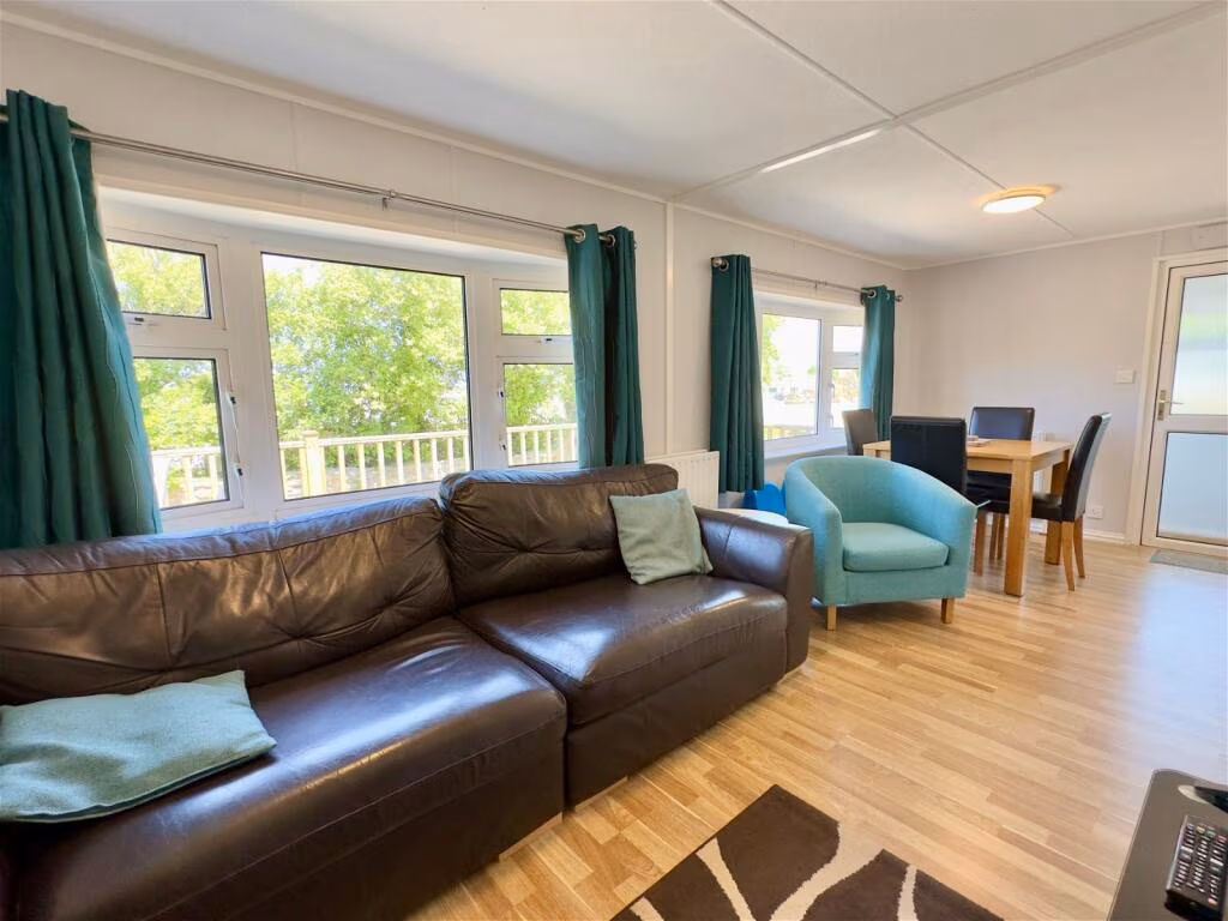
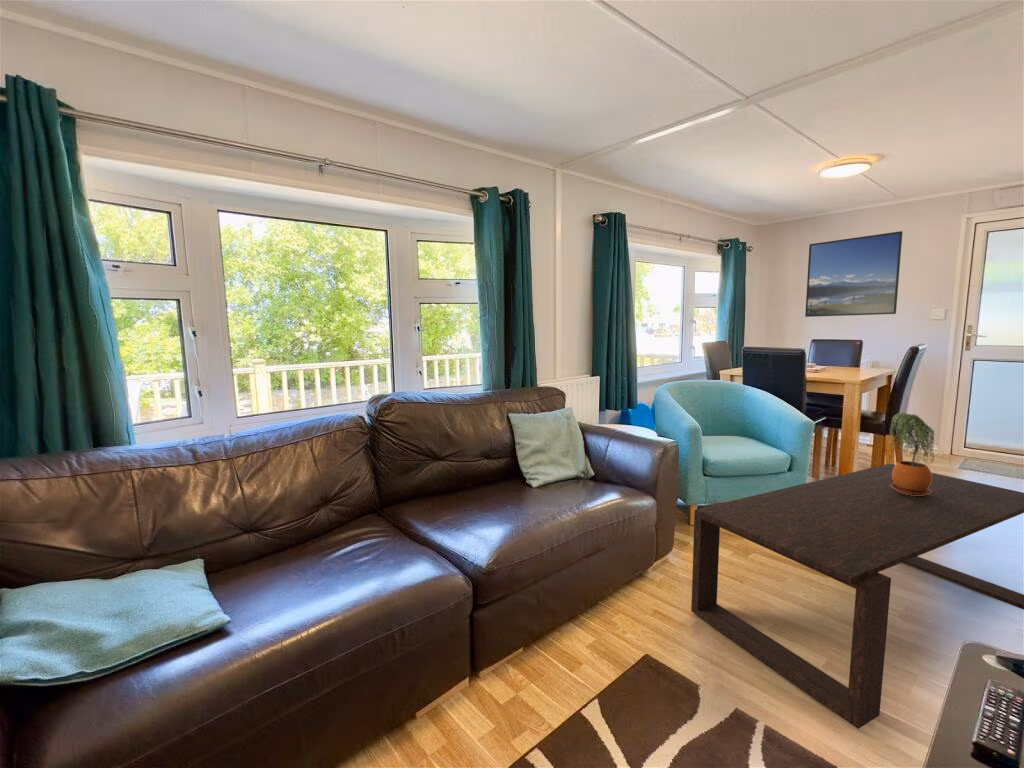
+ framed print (850, 277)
+ coffee table (872, 557)
+ potted plant (910, 452)
